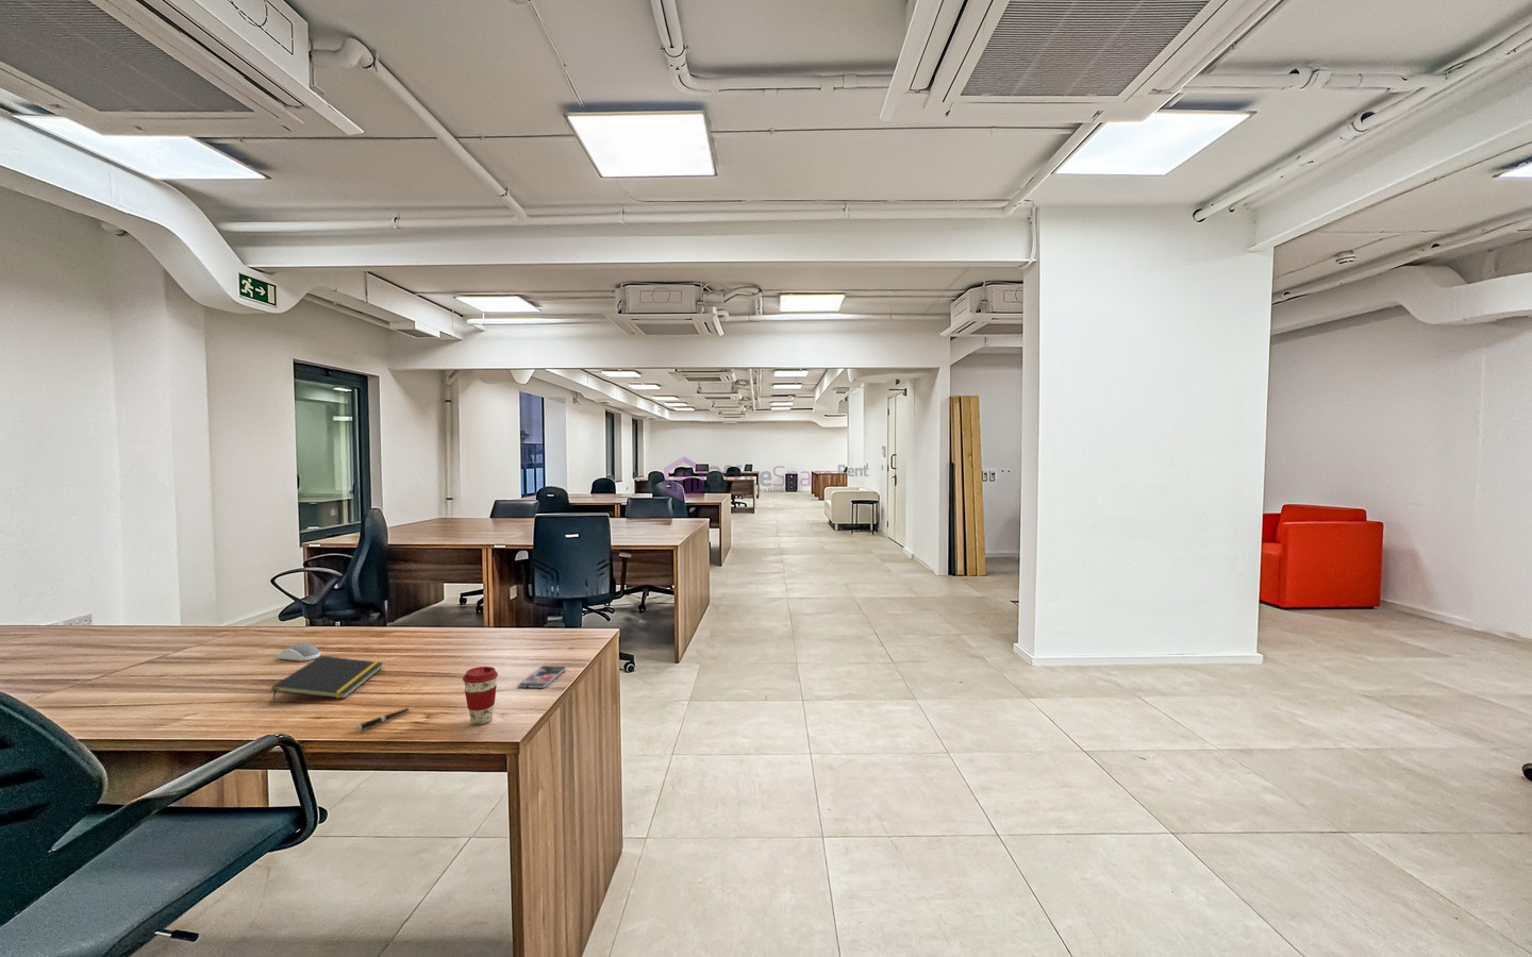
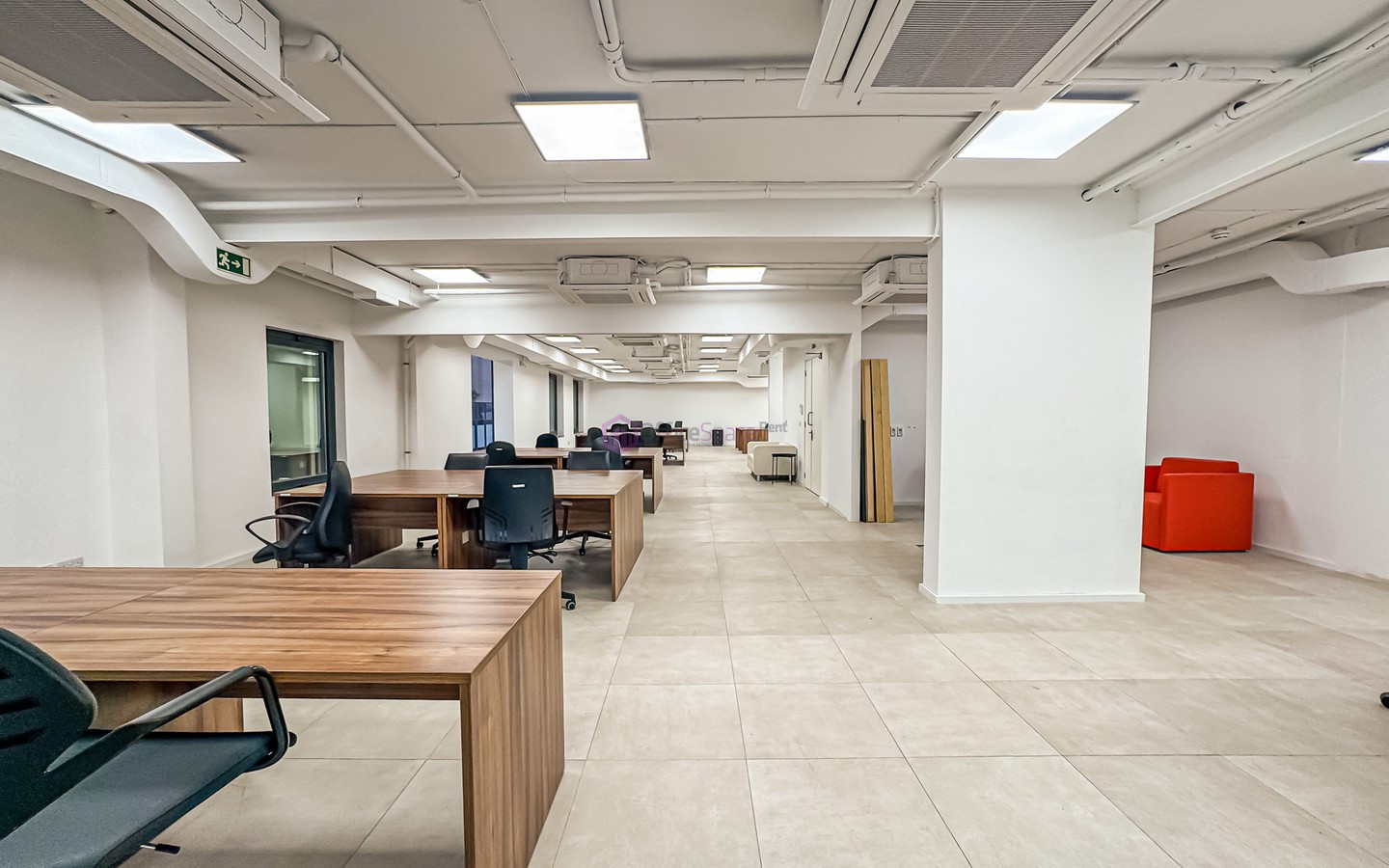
- smartphone (543, 676)
- computer mouse (300, 649)
- coffee cup (481, 696)
- notepad (332, 675)
- pen (387, 716)
